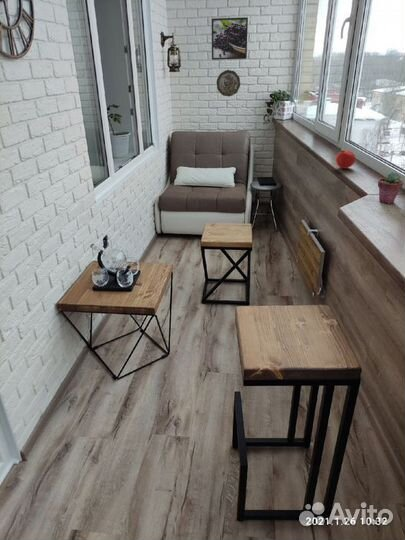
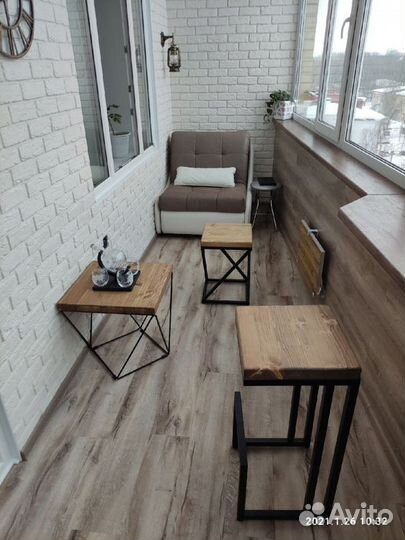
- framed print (229, 39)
- decorative plate (228, 83)
- fruit (345, 158)
- potted succulent (389, 186)
